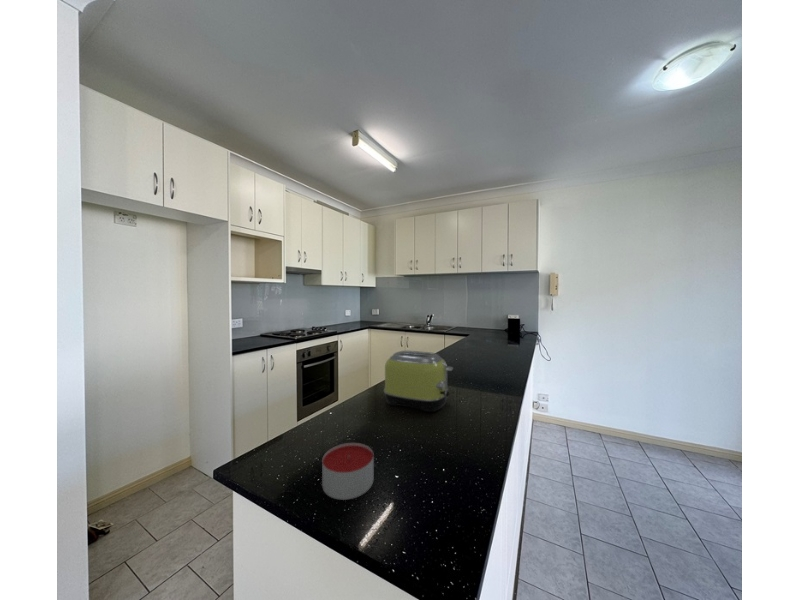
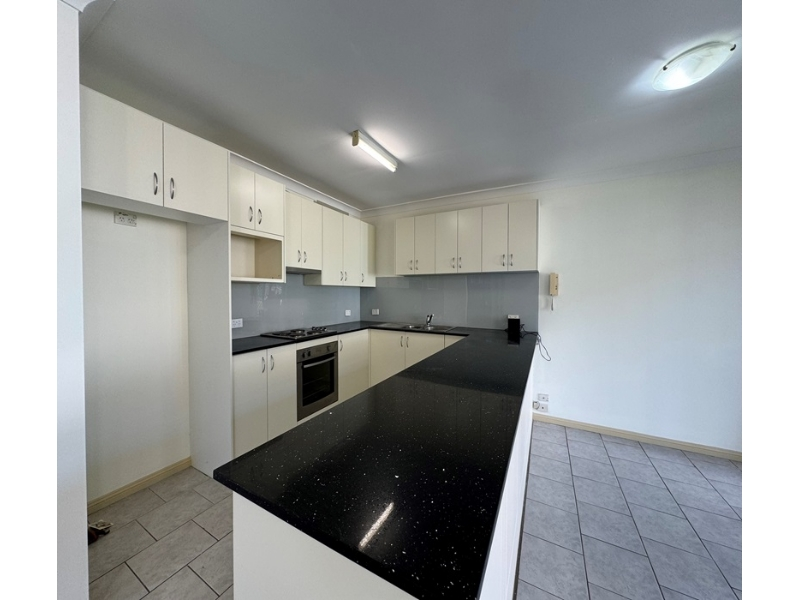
- candle (348, 467)
- toaster (418, 378)
